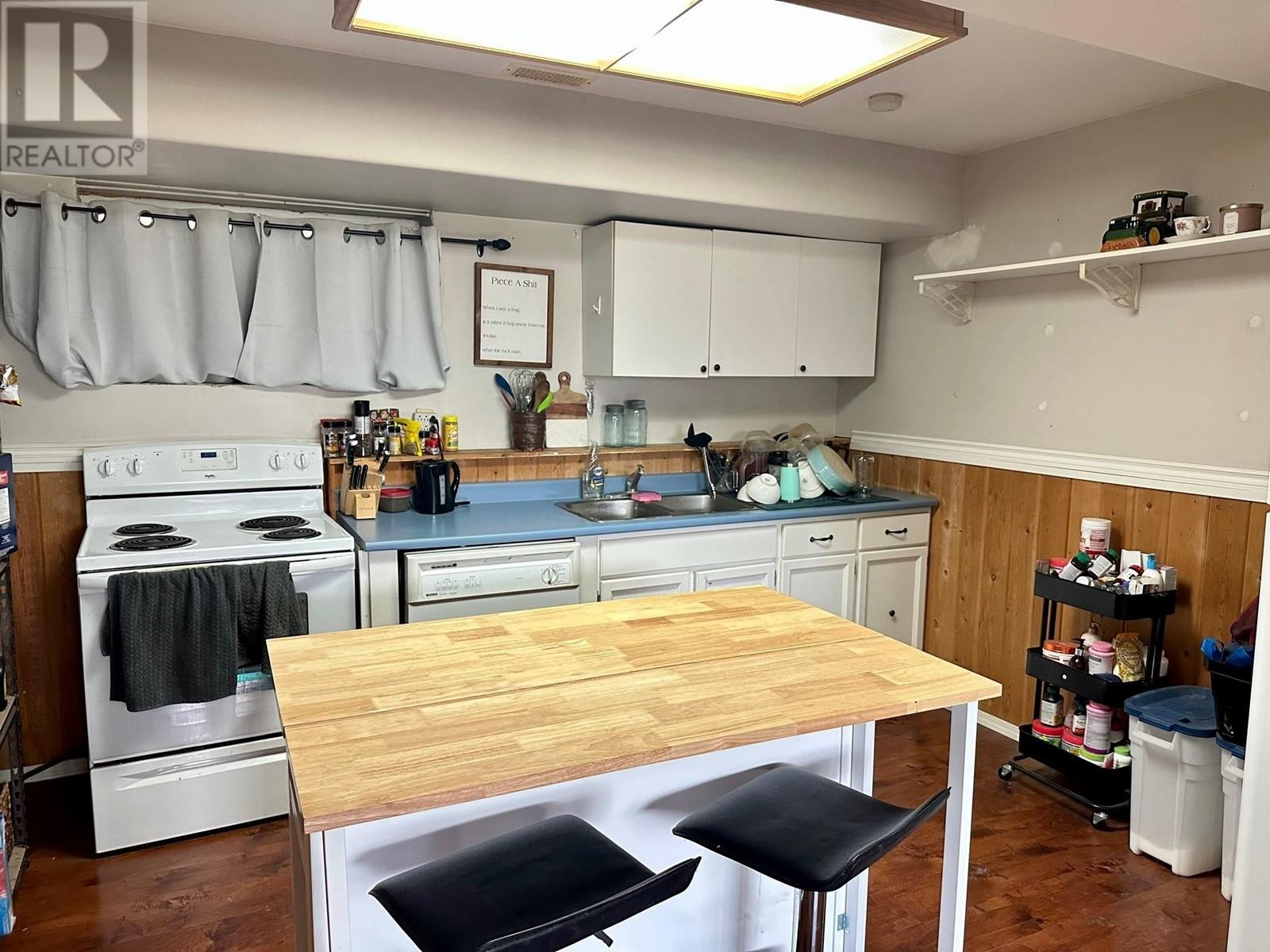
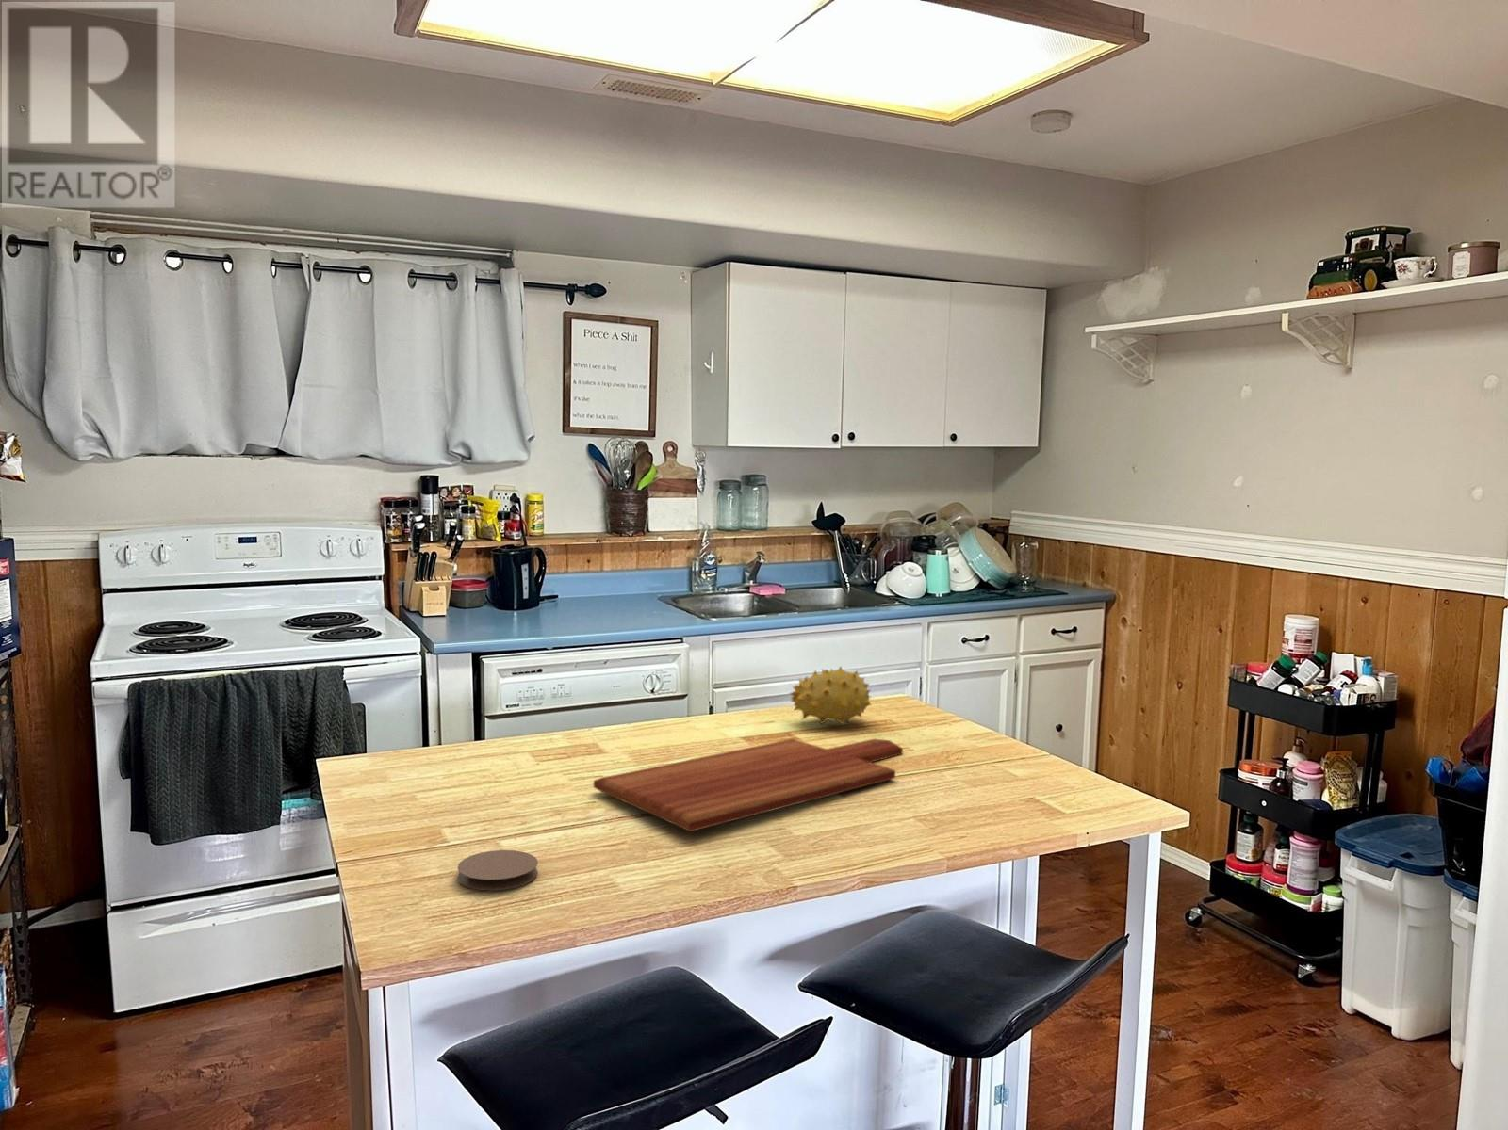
+ coaster (498, 869)
+ cutting board (755, 776)
+ fruit (830, 694)
